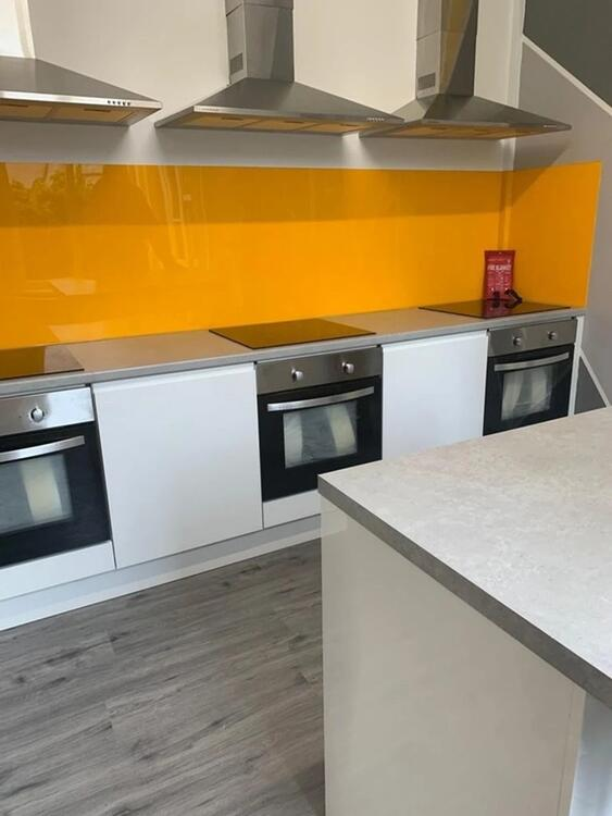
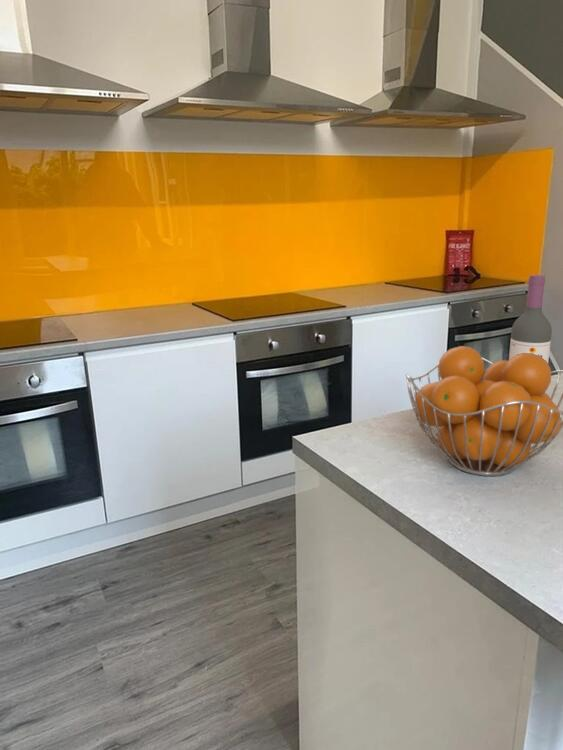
+ wine bottle (529, 347)
+ fruit basket (486, 408)
